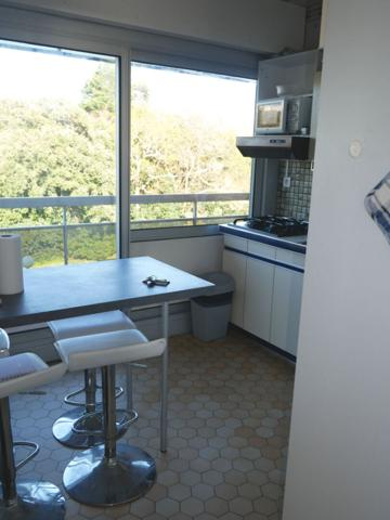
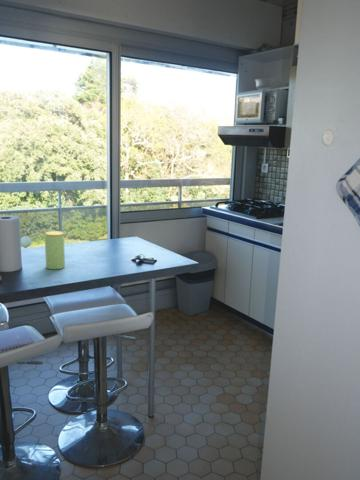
+ jar (54, 250)
